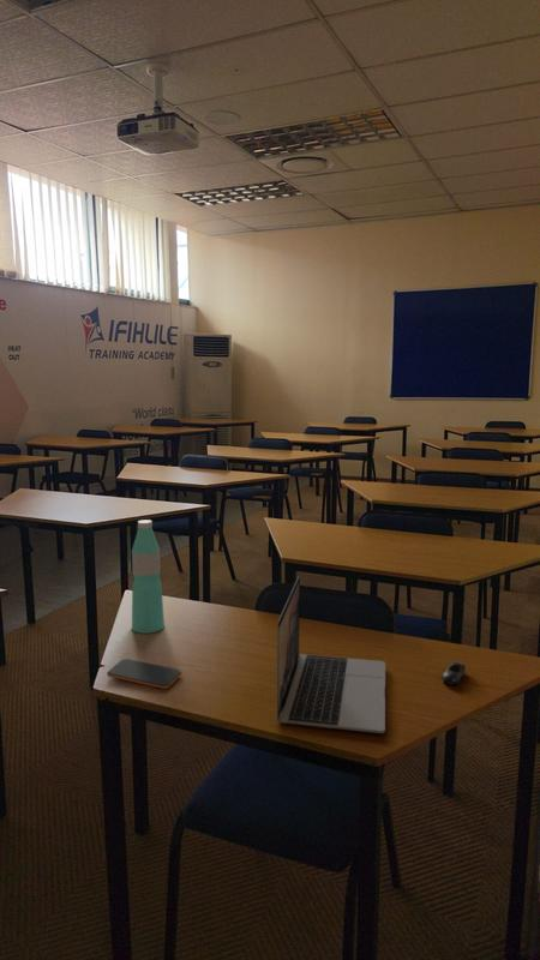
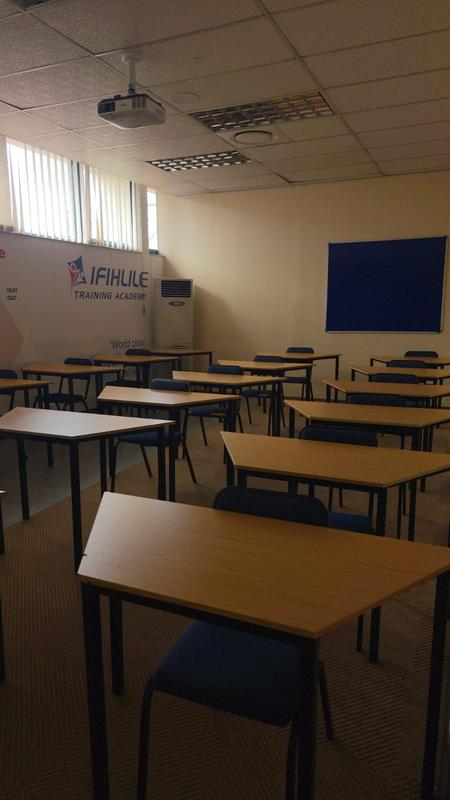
- smartphone (144, 672)
- computer mouse (456, 665)
- laptop (332, 656)
- water bottle (146, 575)
